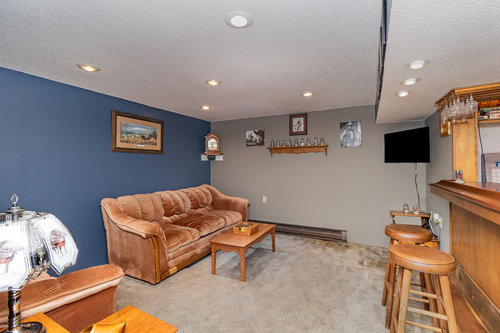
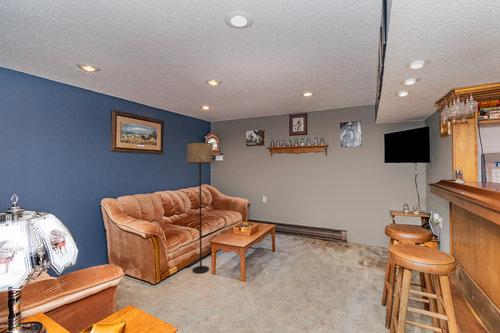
+ floor lamp (200, 206)
